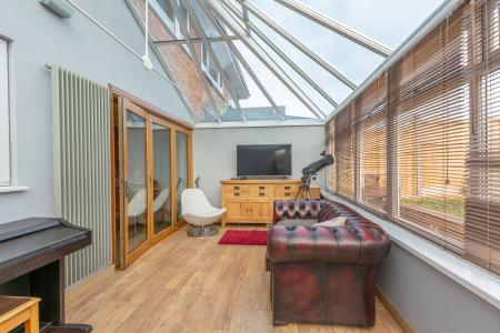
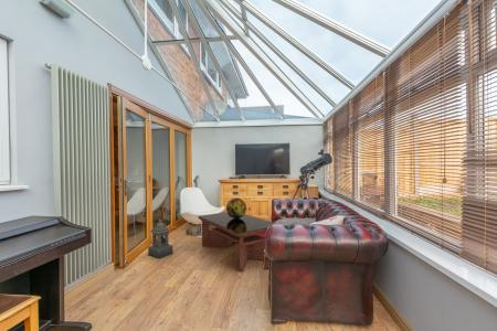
+ coffee table (236, 236)
+ lantern (160, 236)
+ decorative globe (236, 207)
